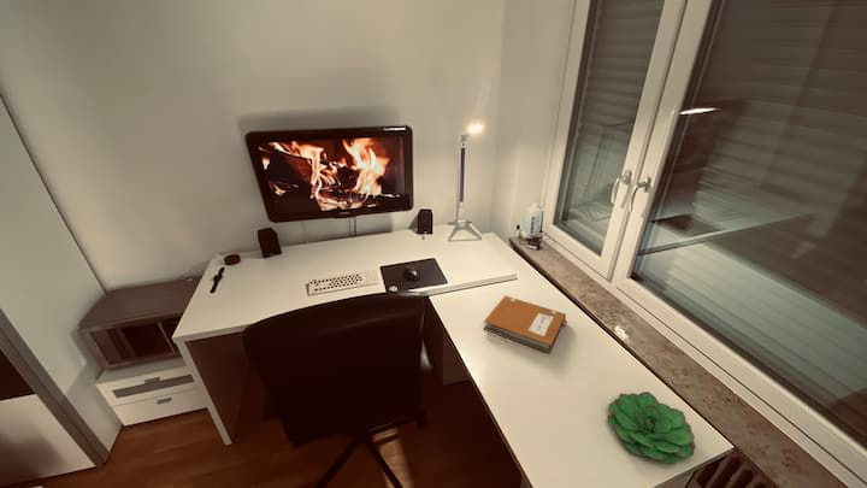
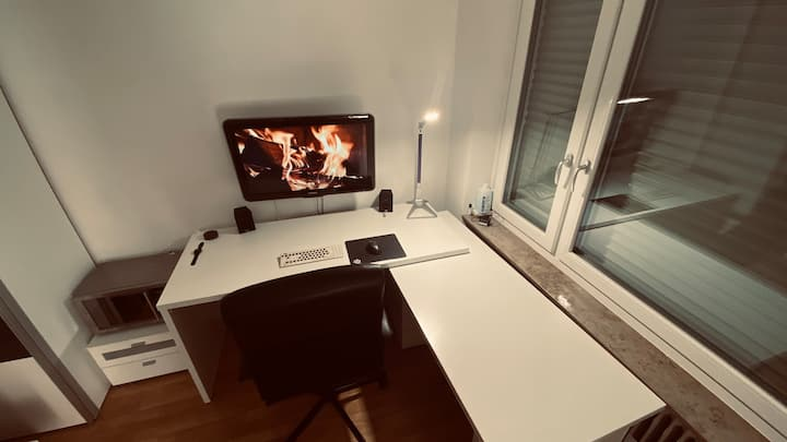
- notebook (526, 321)
- succulent plant (650, 424)
